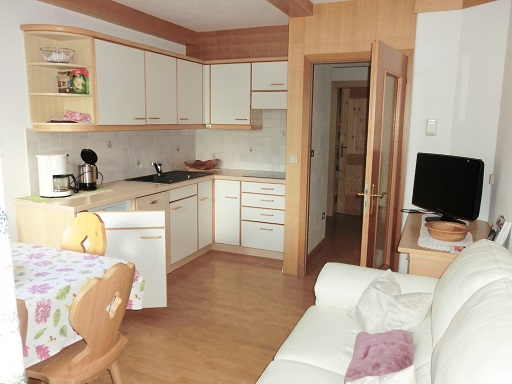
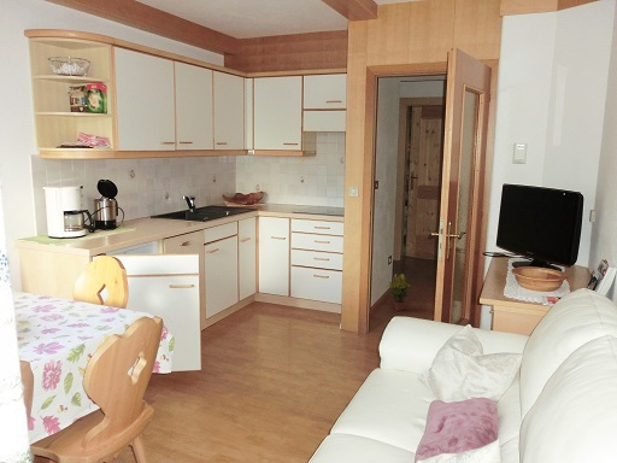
+ potted plant (399, 291)
